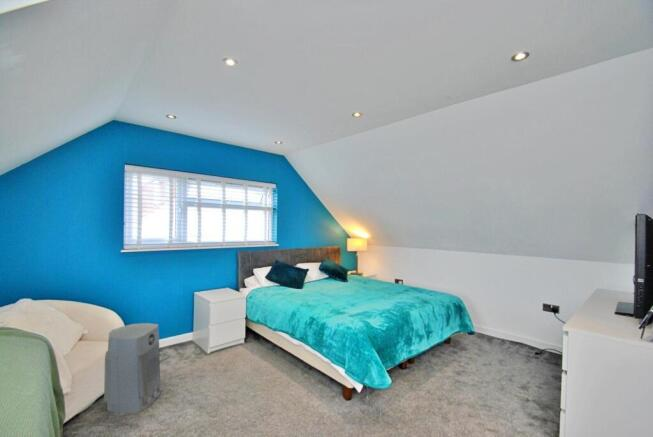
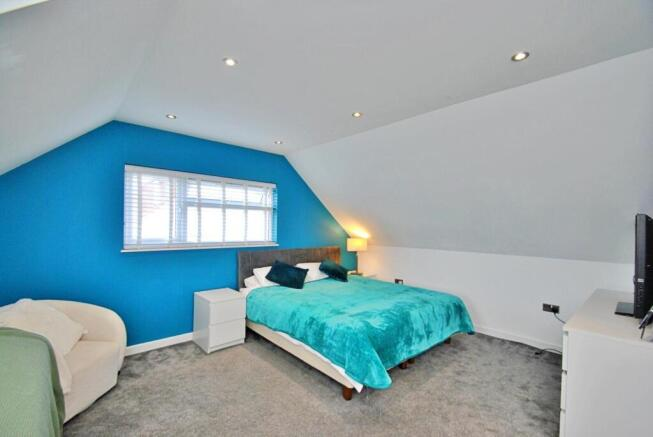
- air purifier (132, 365)
